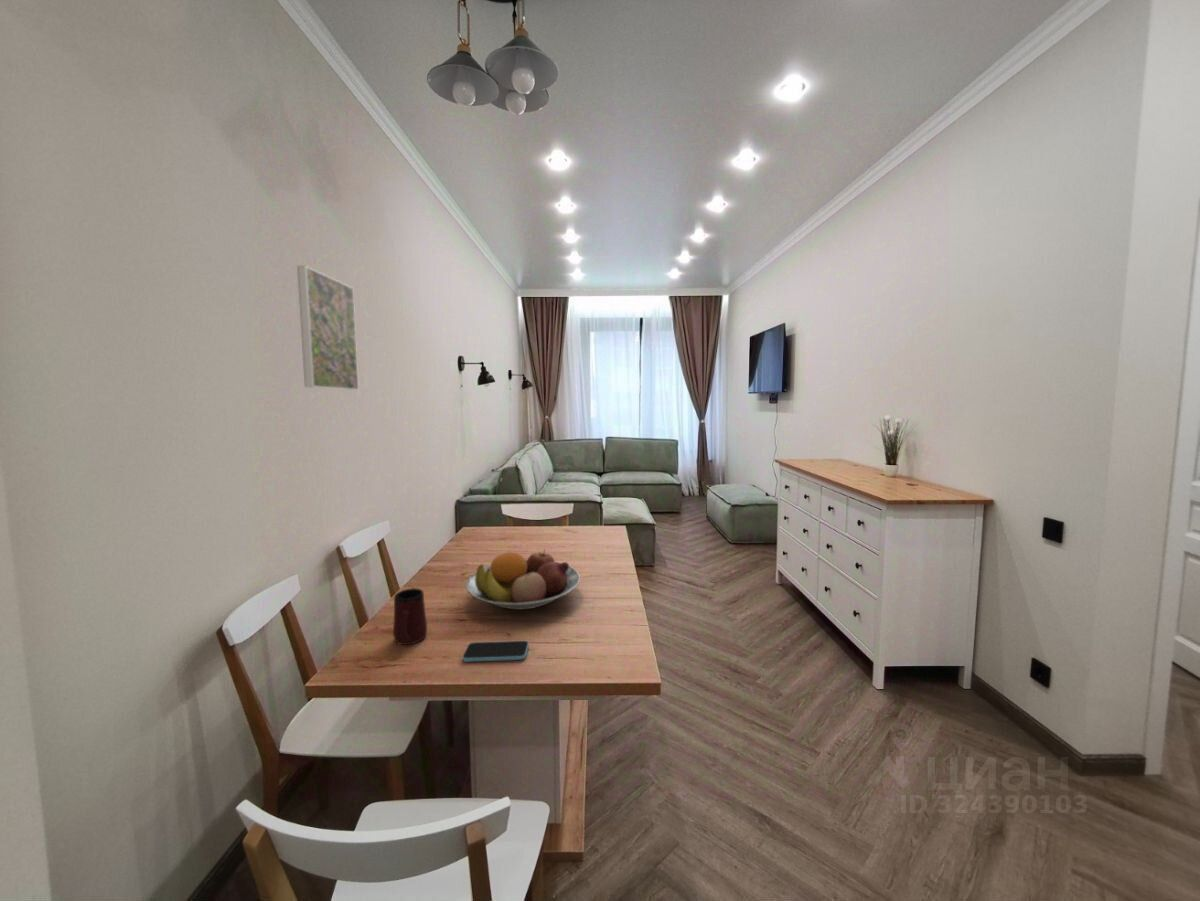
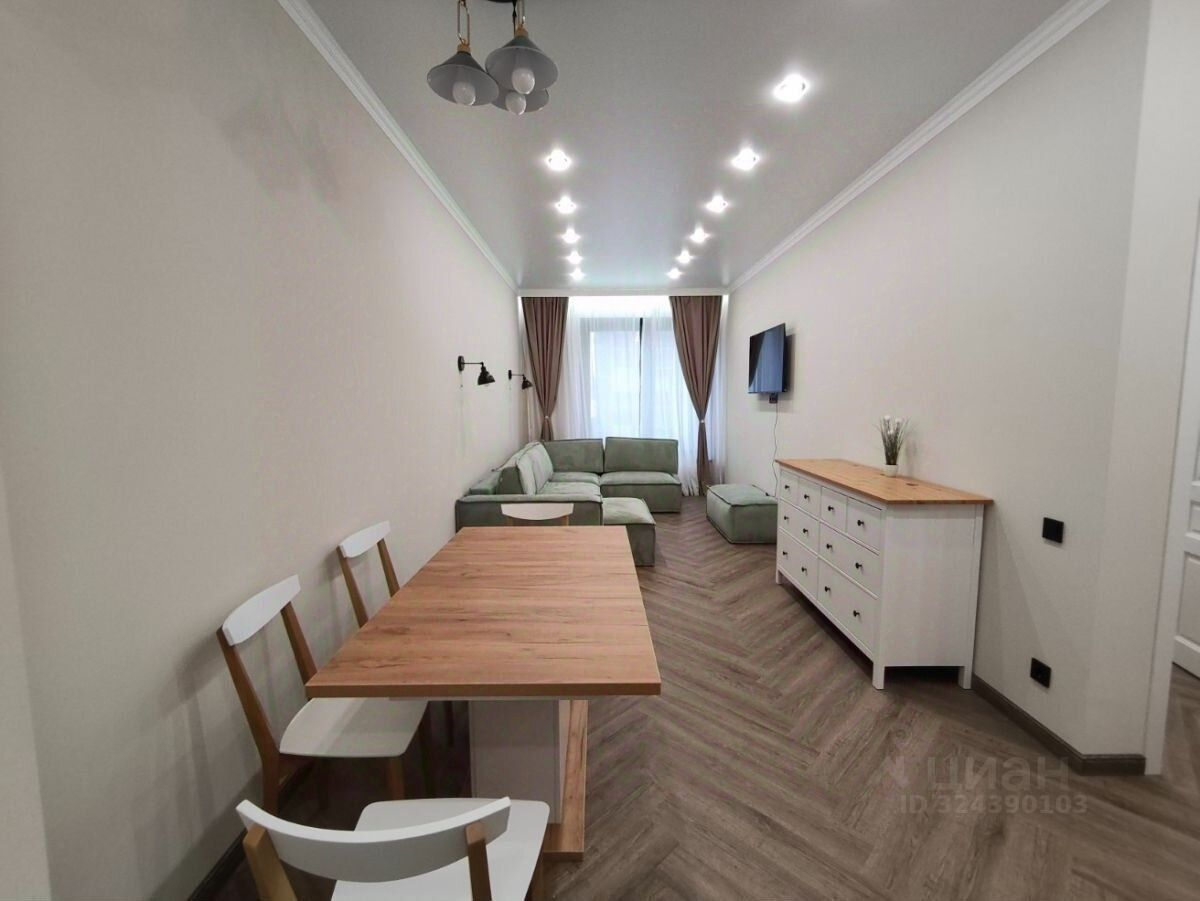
- fruit bowl (524, 574)
- mug (408, 618)
- smartphone (496, 650)
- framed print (330, 333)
